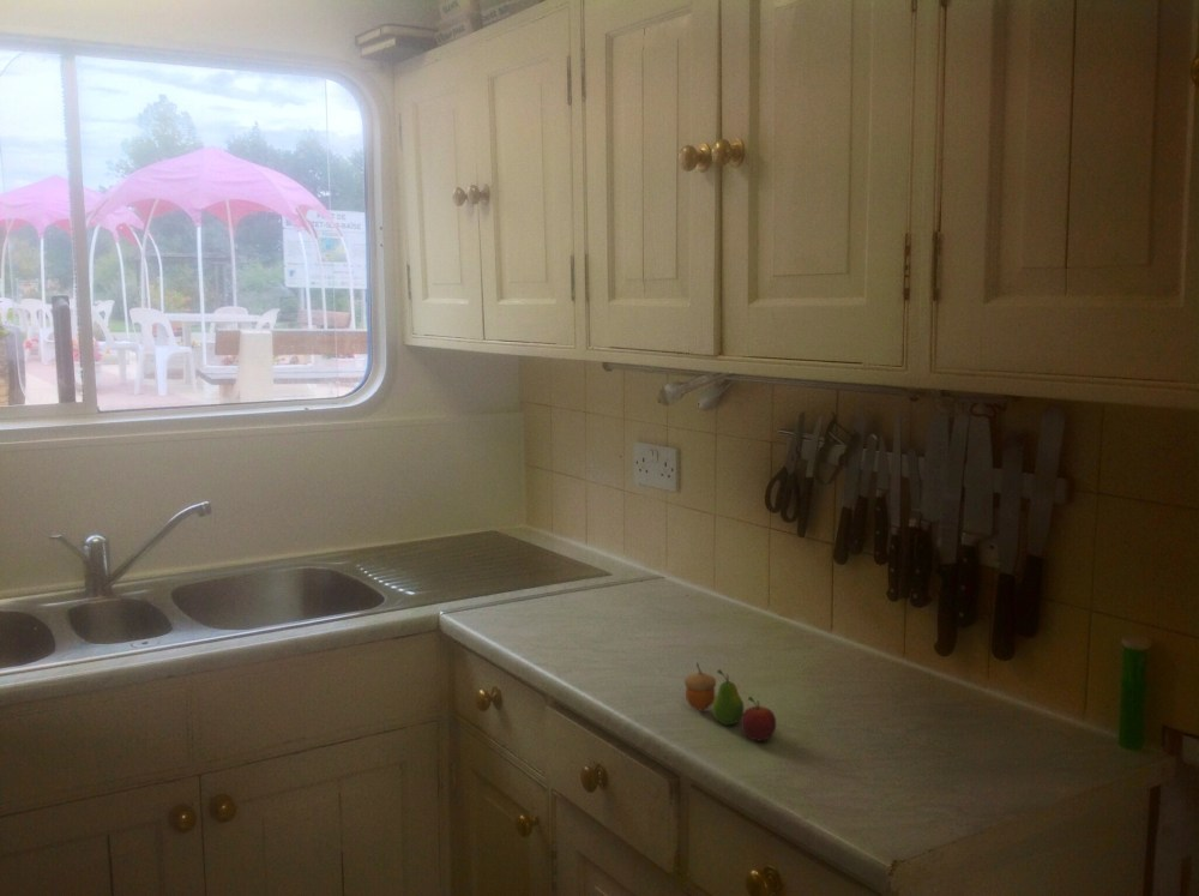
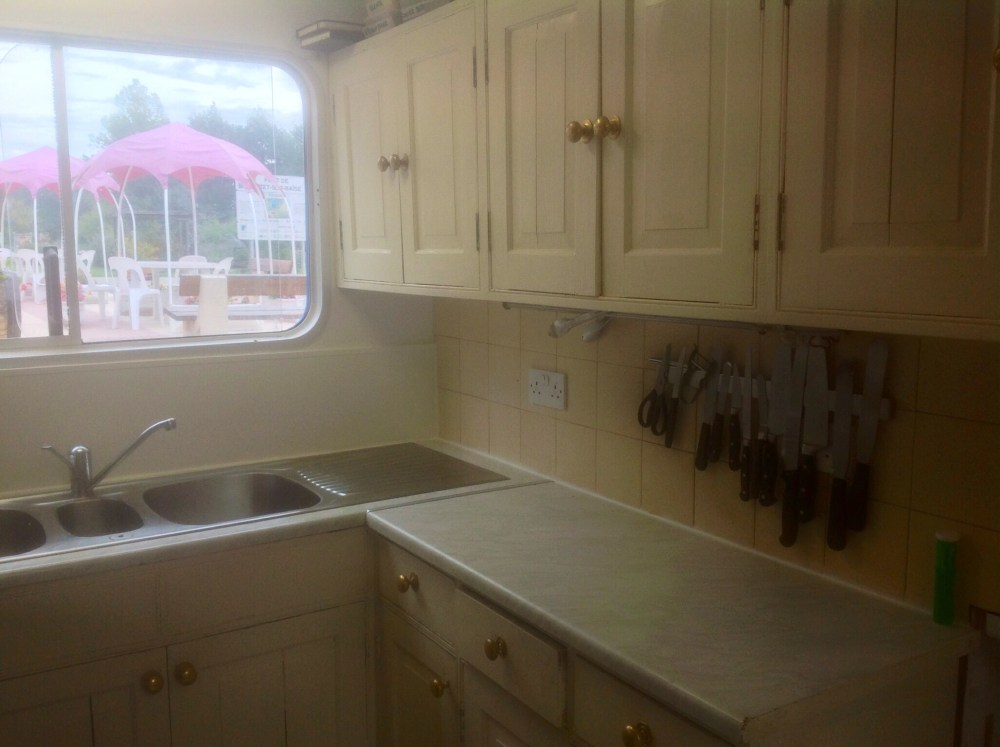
- fruit (728, 697)
